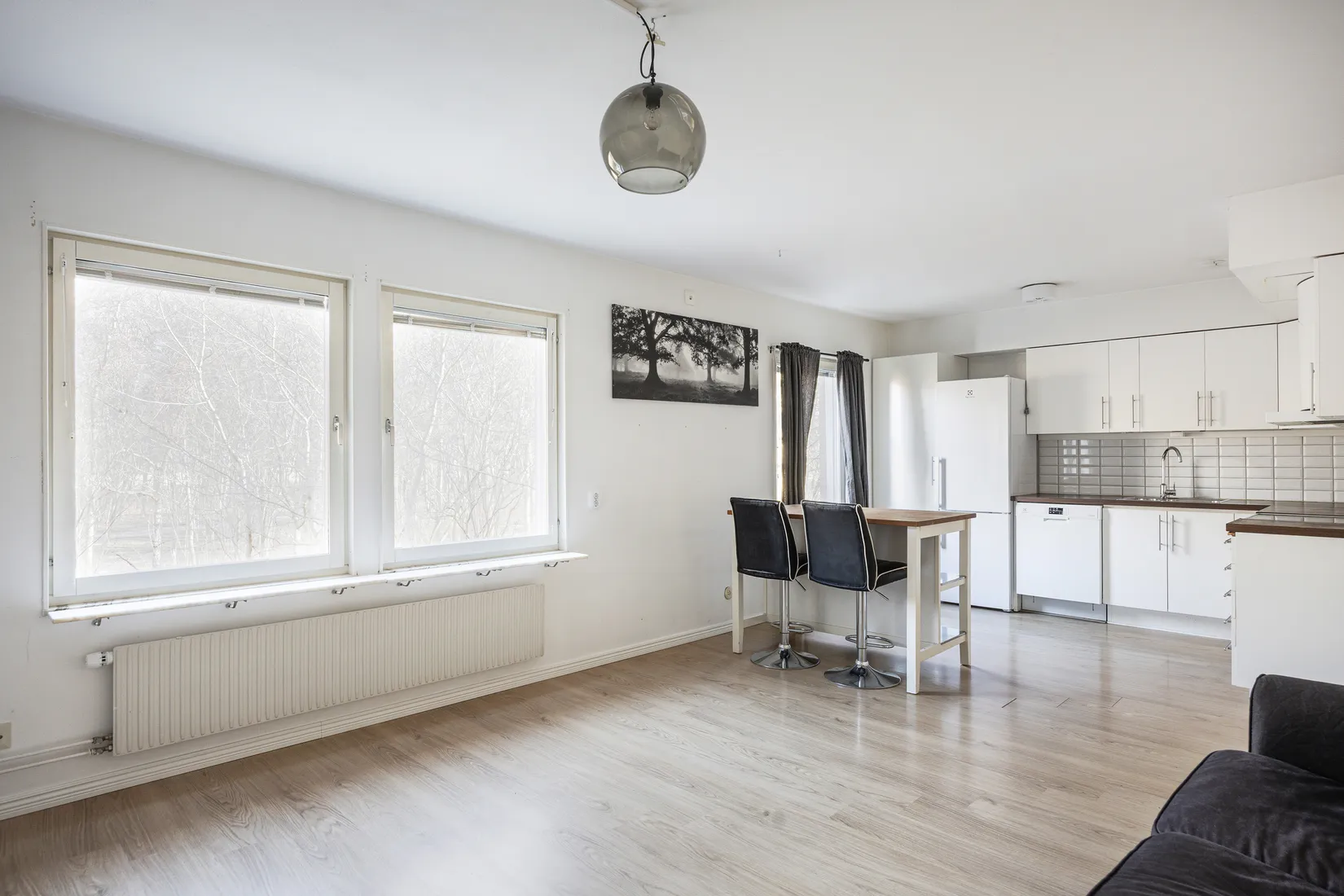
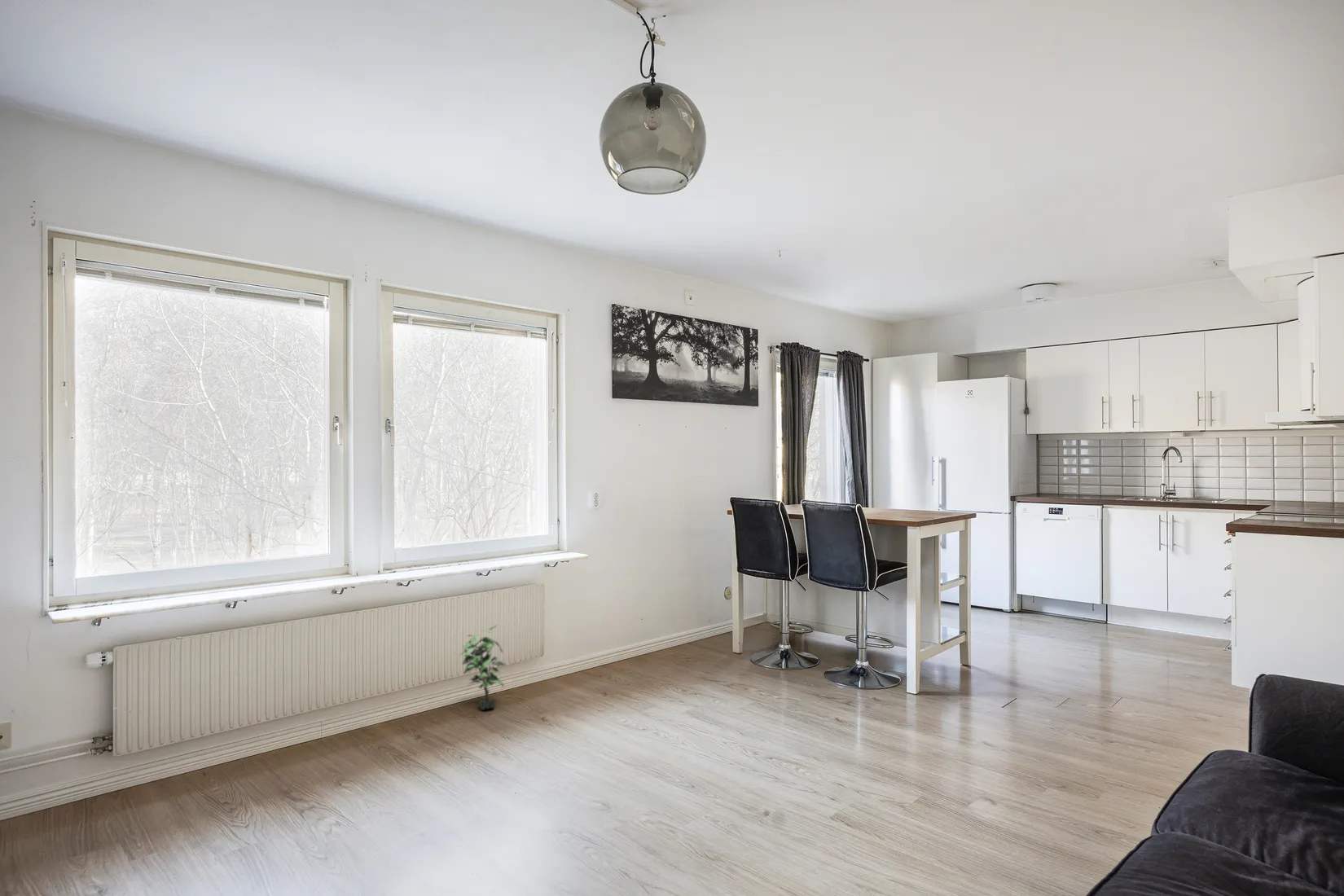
+ potted plant (482, 668)
